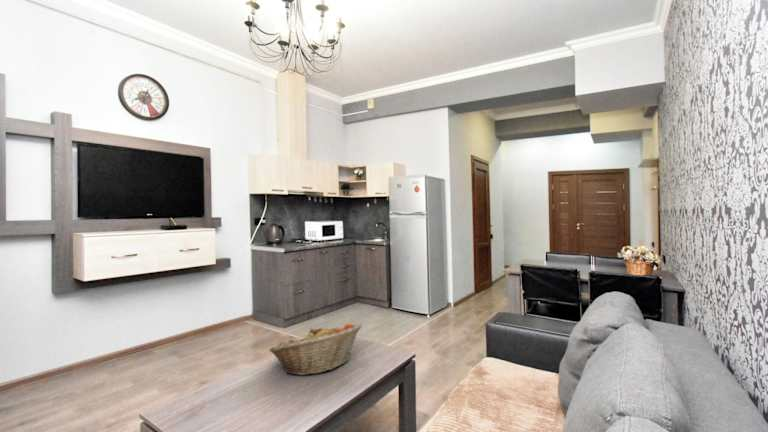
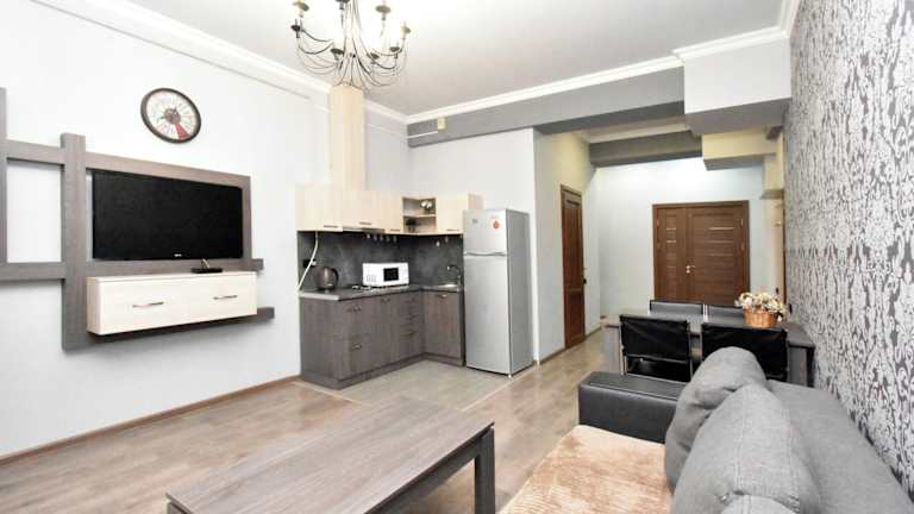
- fruit basket (318, 344)
